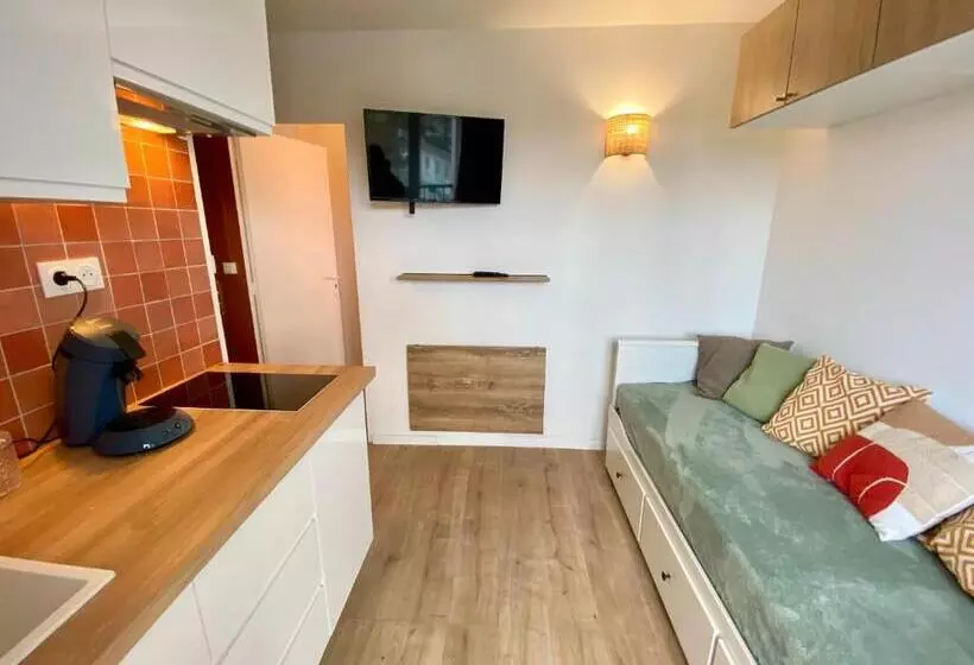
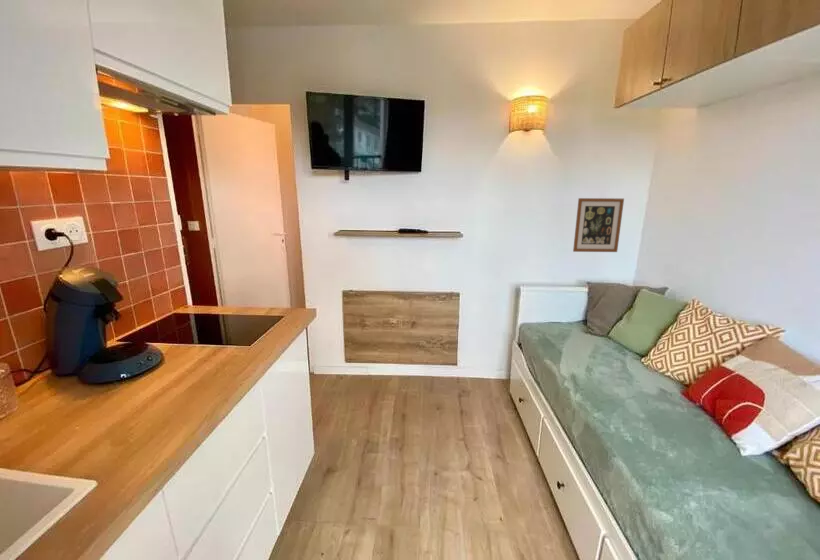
+ wall art (598, 225)
